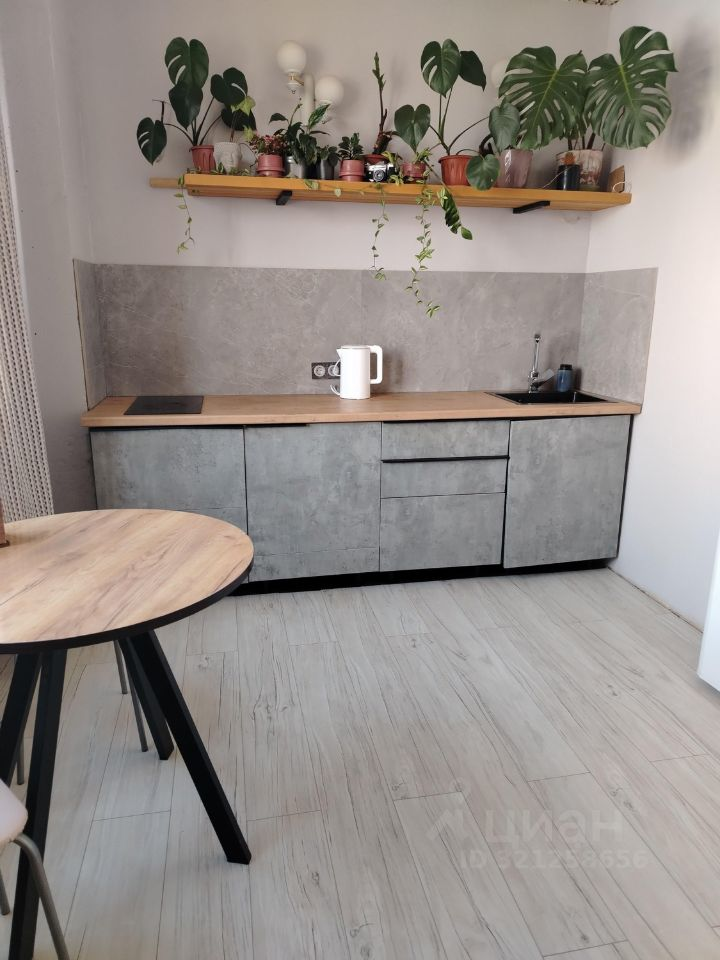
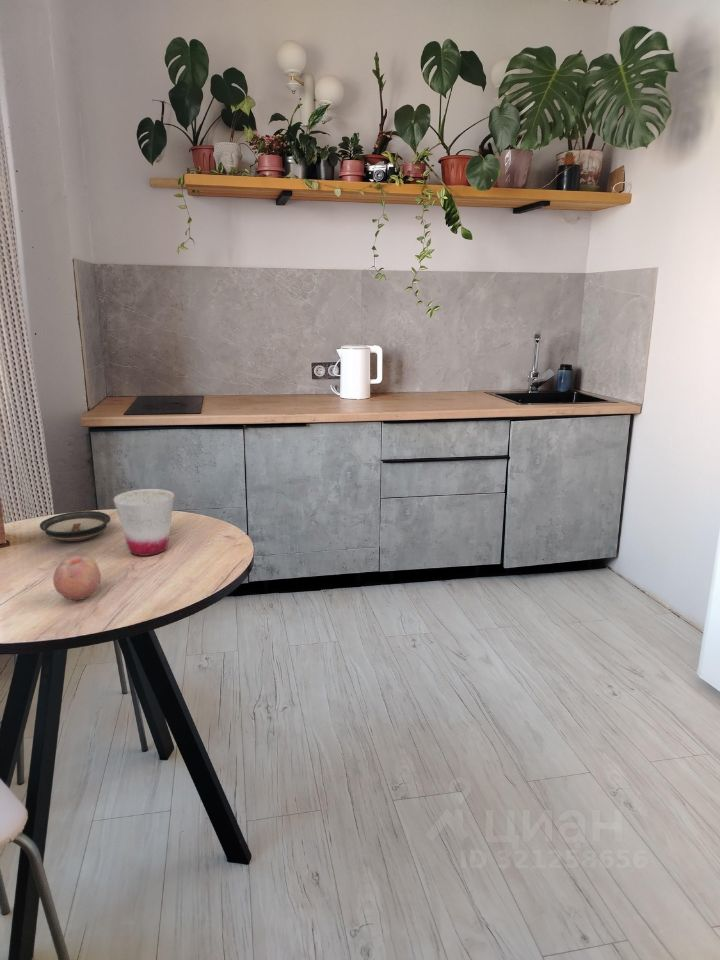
+ cup (146, 523)
+ fruit (78, 578)
+ saucer (76, 528)
